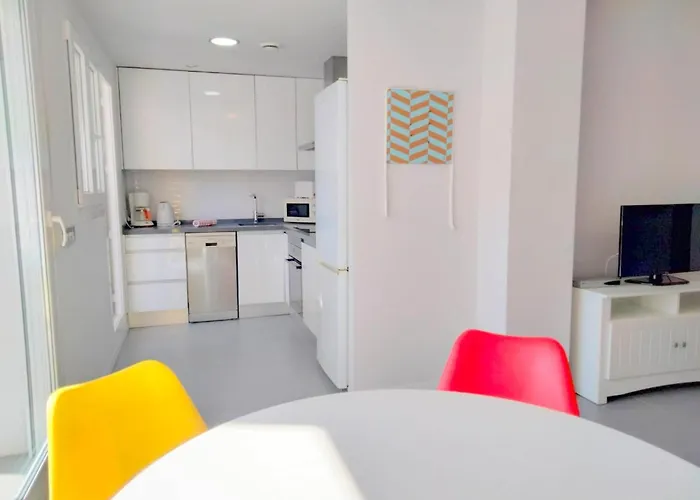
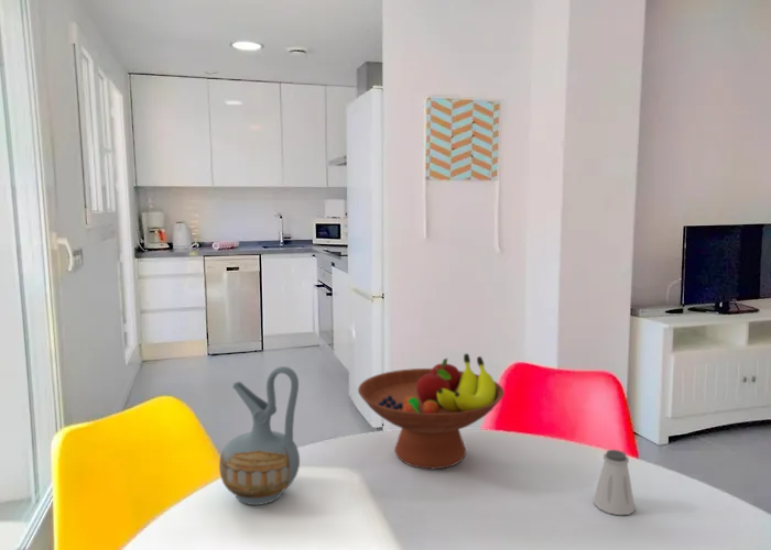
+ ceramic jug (259, 431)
+ saltshaker (615, 479)
+ fruit bowl (430, 408)
